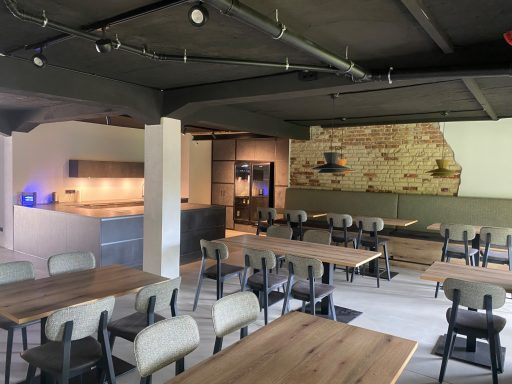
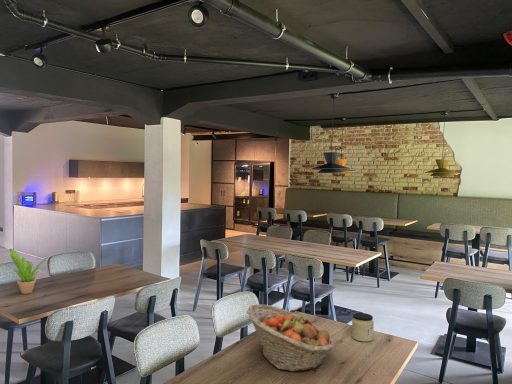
+ fruit basket (288, 333)
+ jar (362, 326)
+ potted plant (27, 271)
